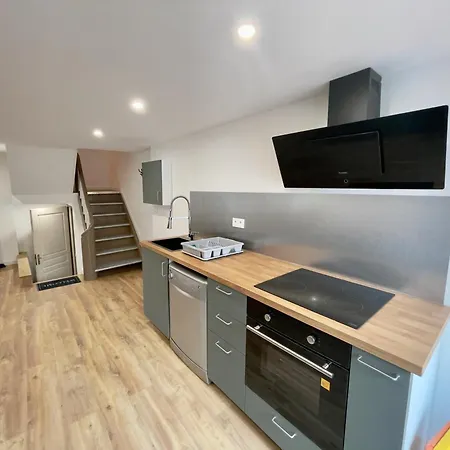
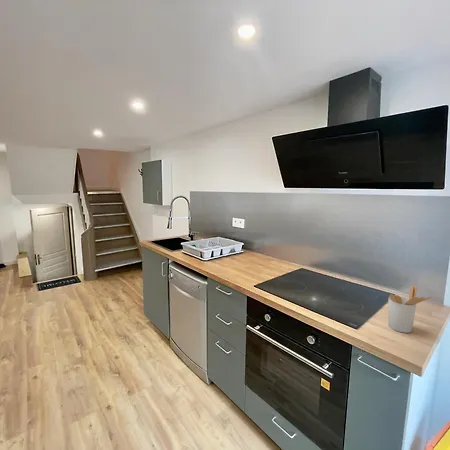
+ utensil holder (407, 309)
